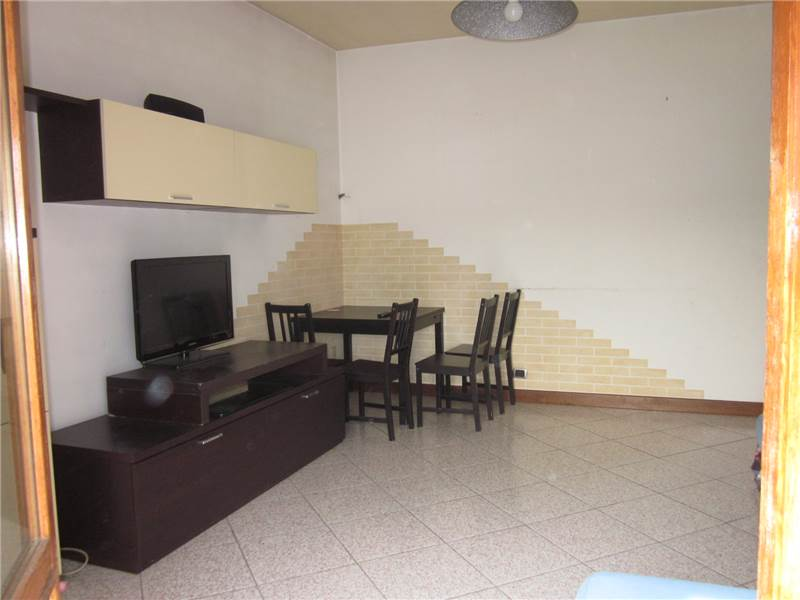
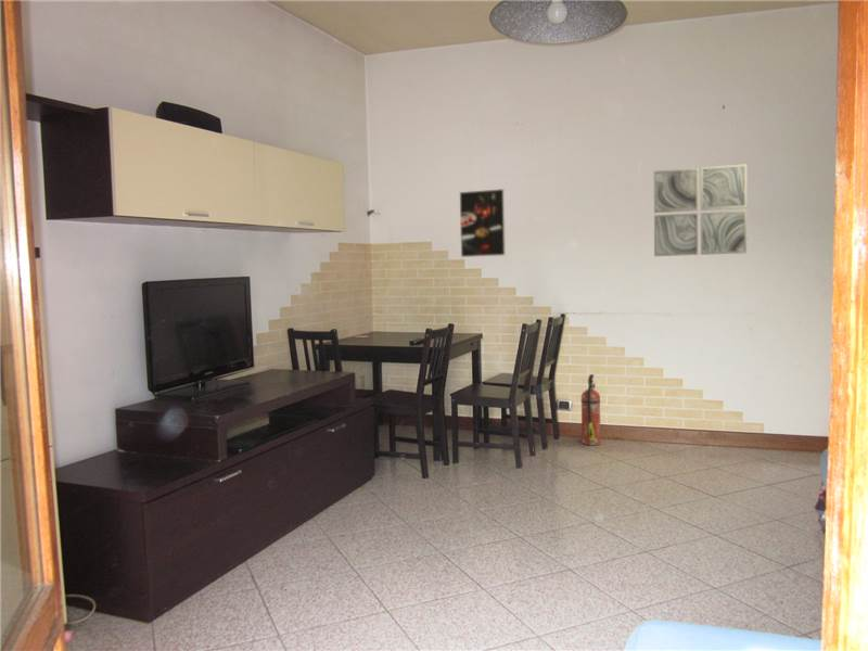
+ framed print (482, 224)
+ wall art (701, 213)
+ fire extinguisher (590, 409)
